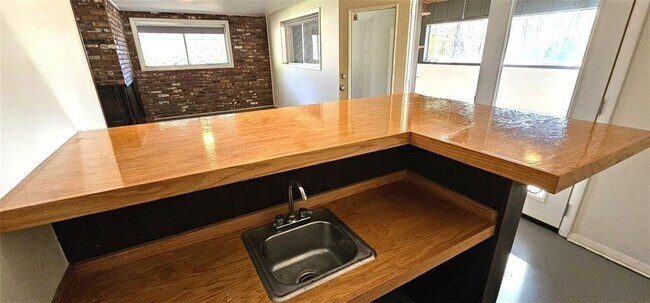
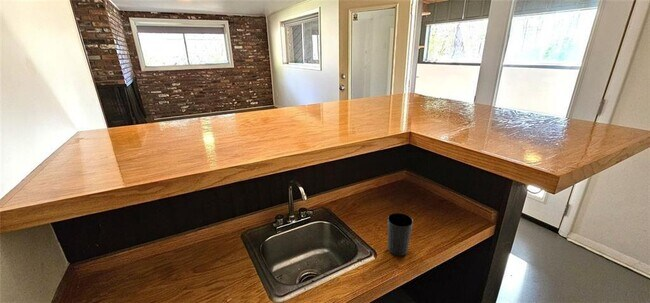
+ cup (398, 234)
